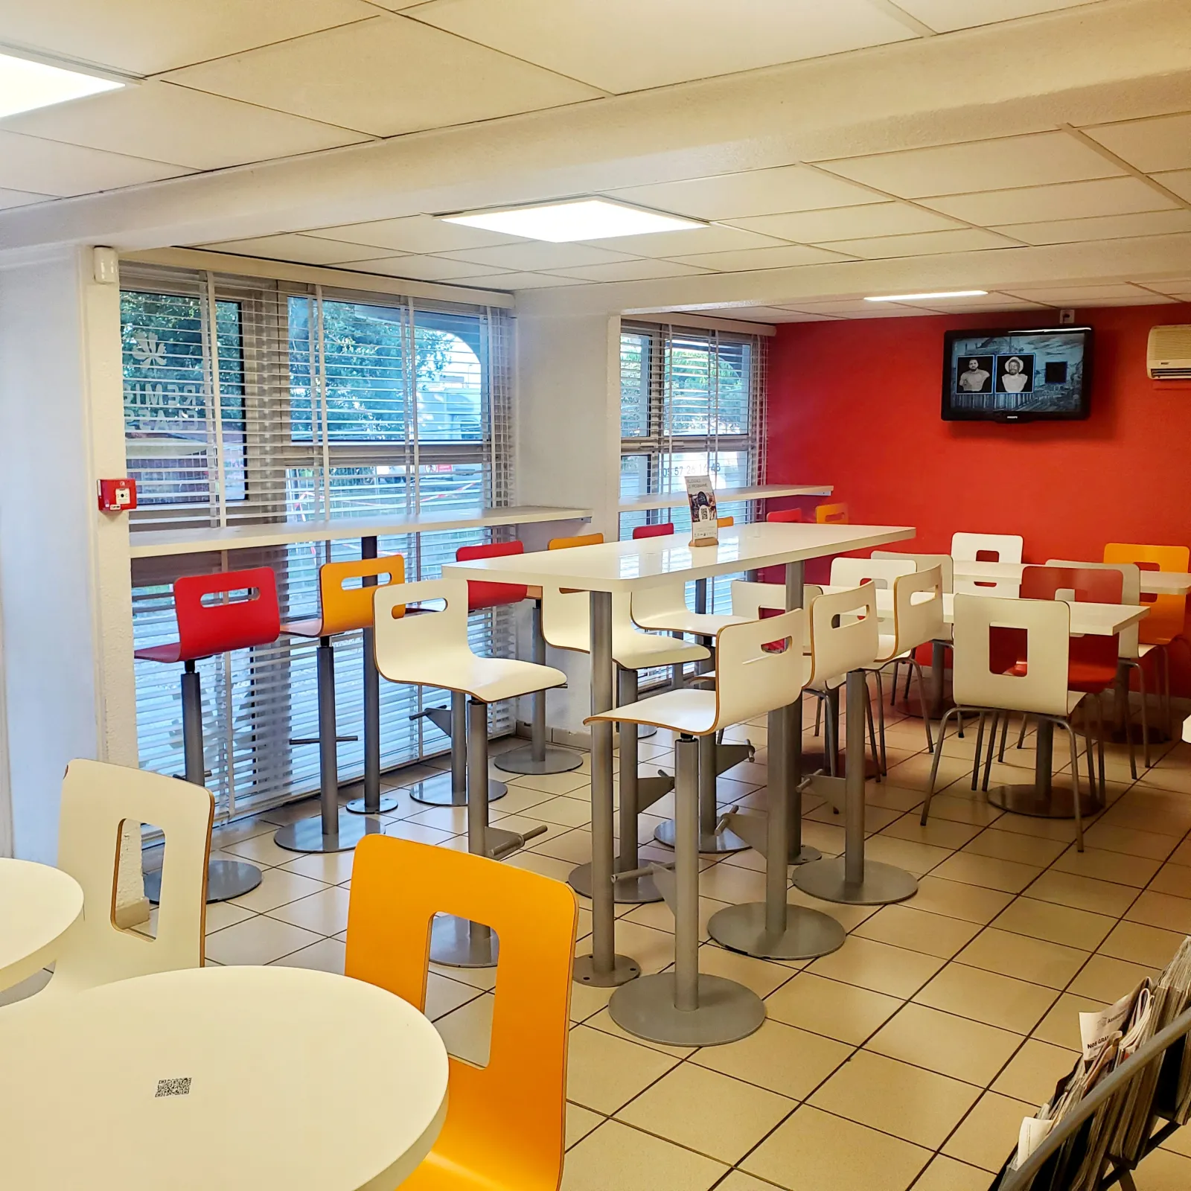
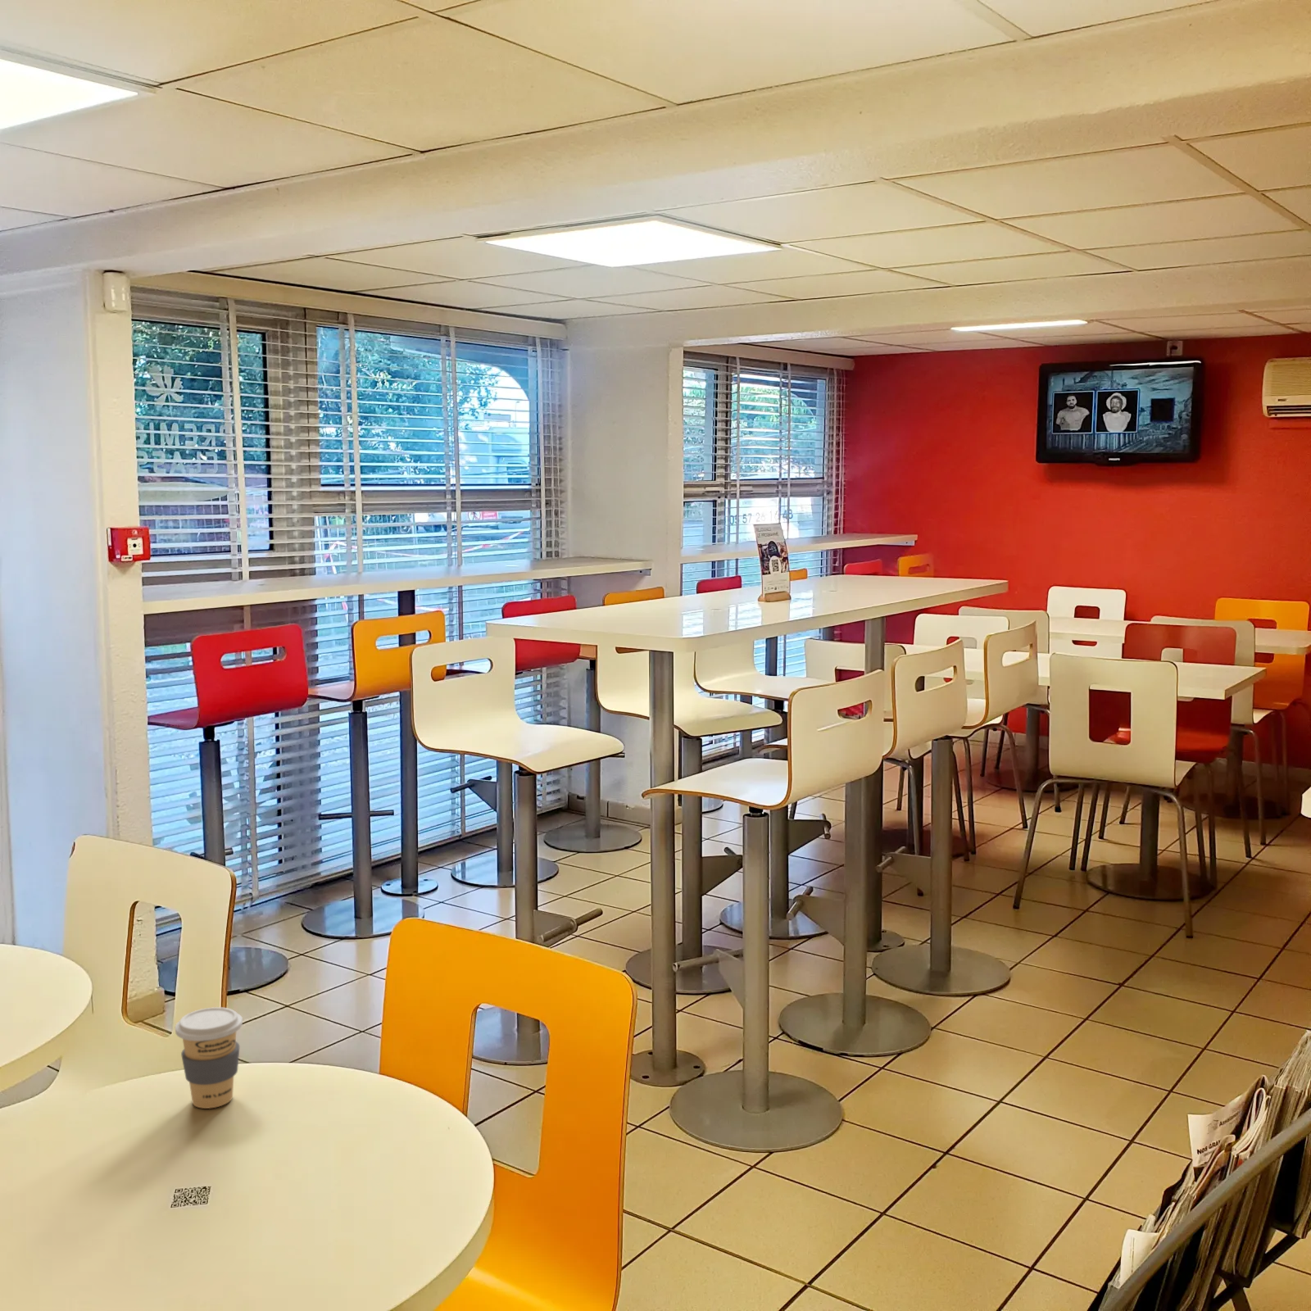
+ coffee cup (210, 1059)
